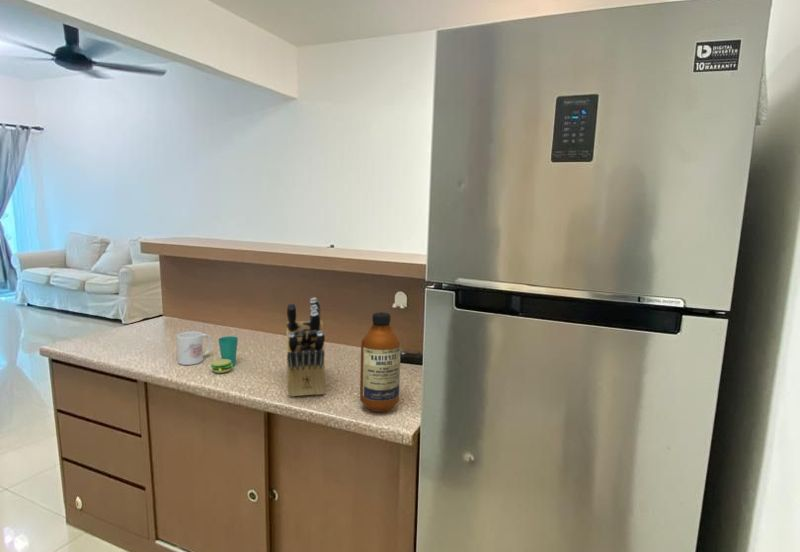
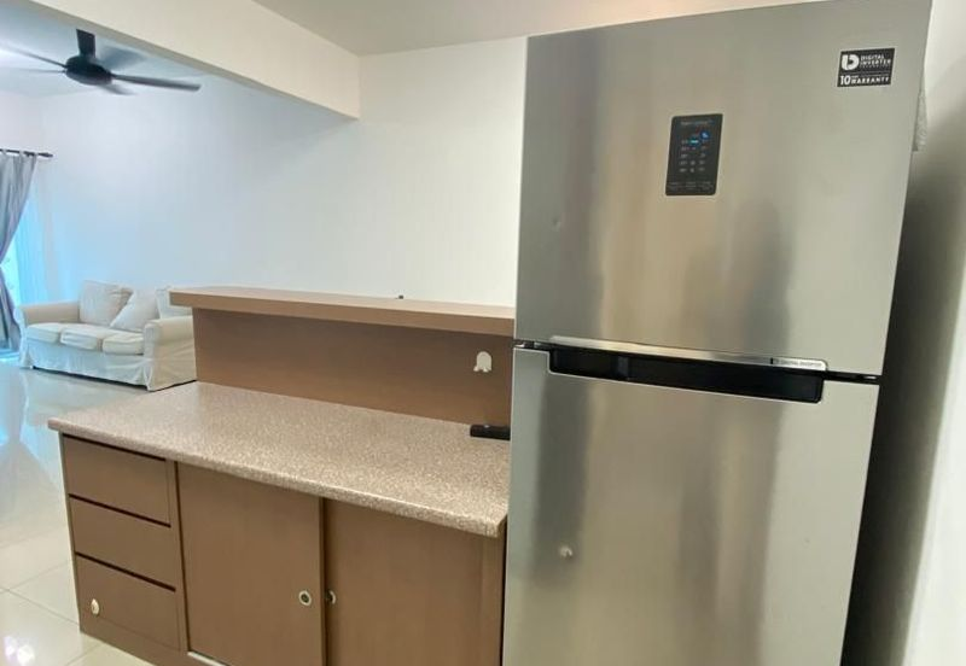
- cup (225, 354)
- bottle (380, 361)
- mug (194, 346)
- knife block (305, 339)
